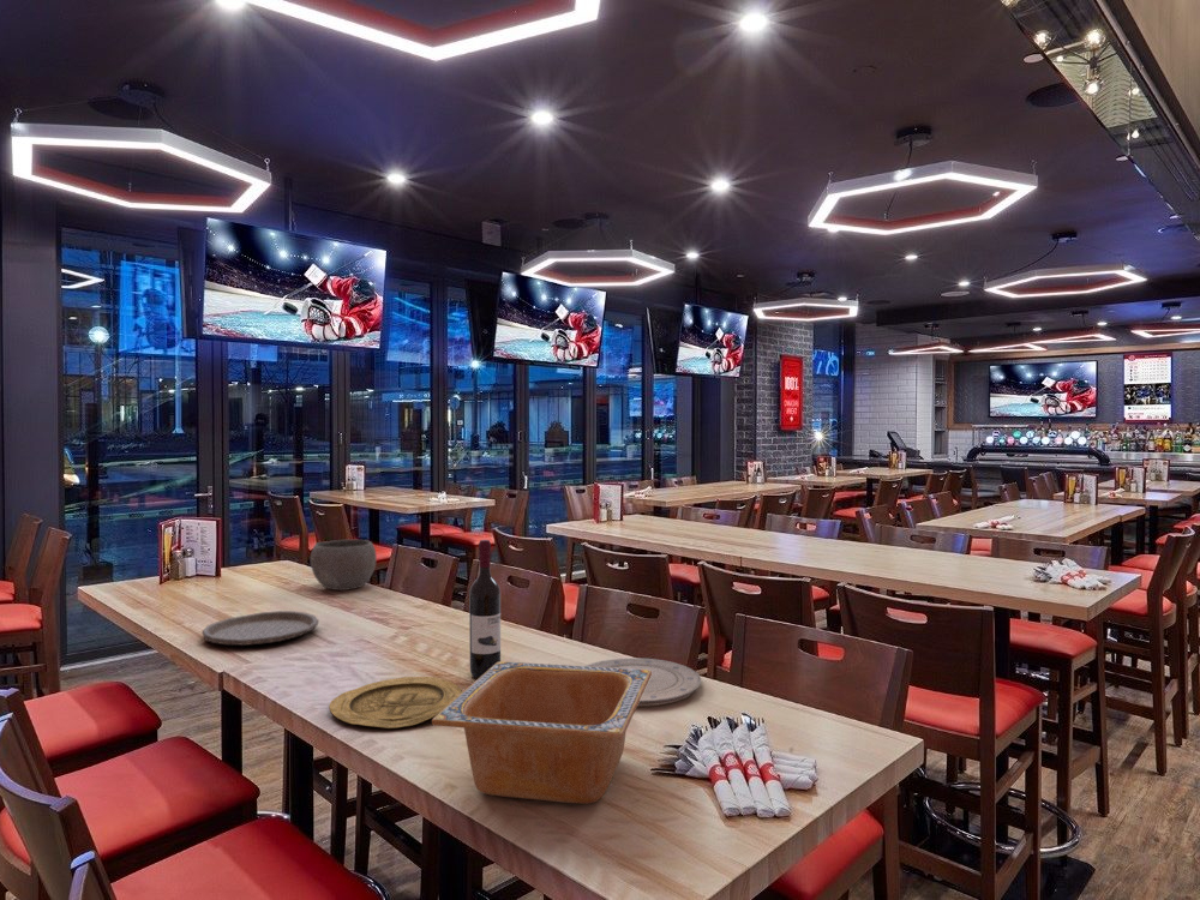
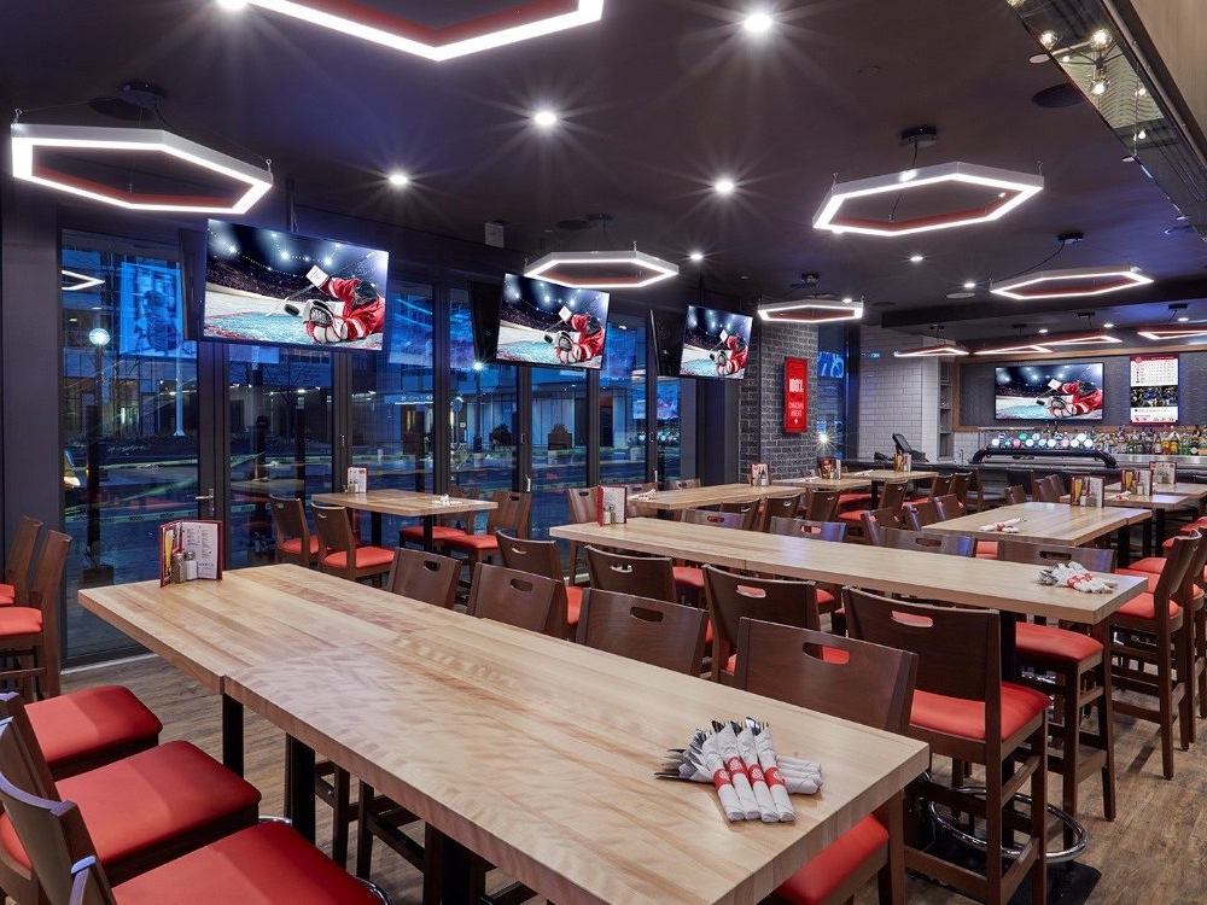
- plate (262, 629)
- bowl (343, 564)
- serving bowl (551, 732)
- plate (397, 700)
- plate (646, 686)
- wine bottle (485, 607)
